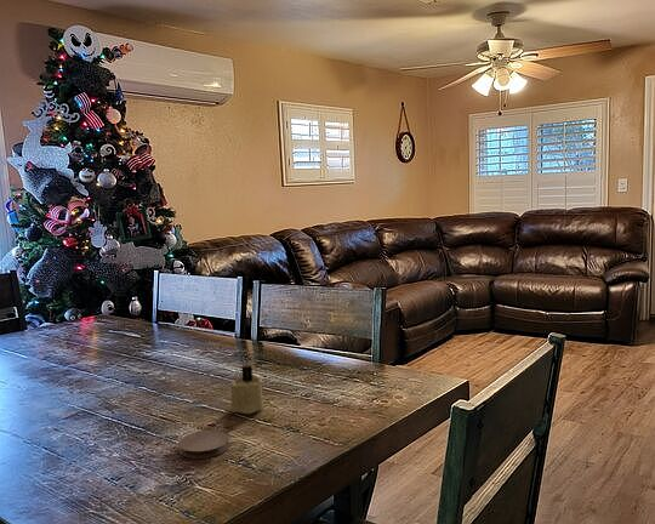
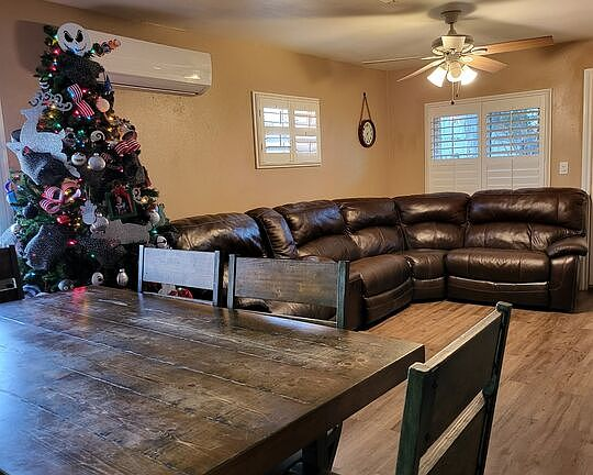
- candle (245, 387)
- coaster (204, 443)
